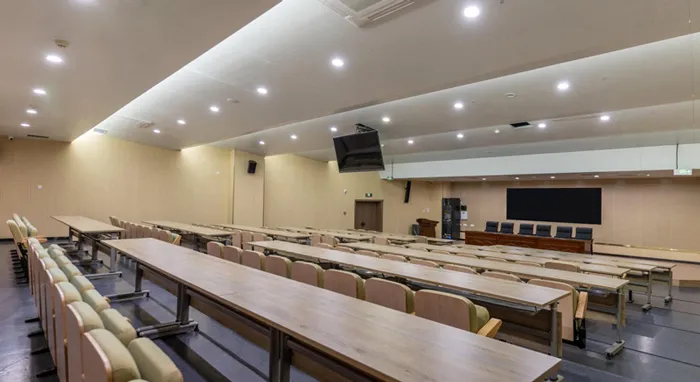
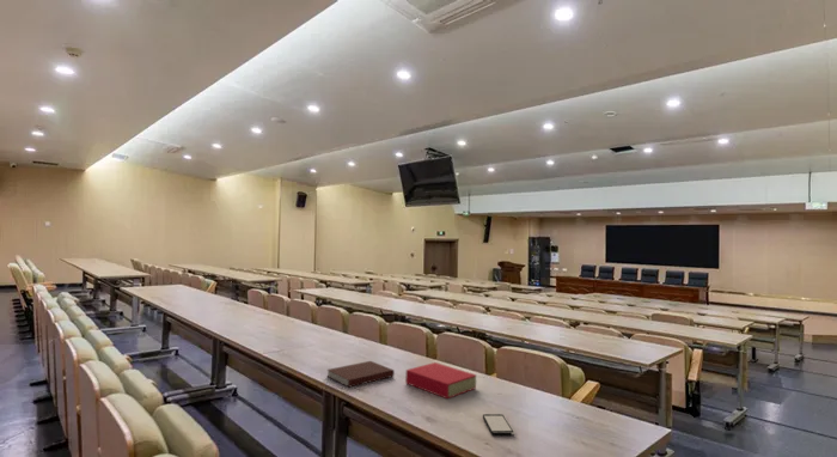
+ book (440, 378)
+ smartphone (497, 424)
+ notebook (360, 372)
